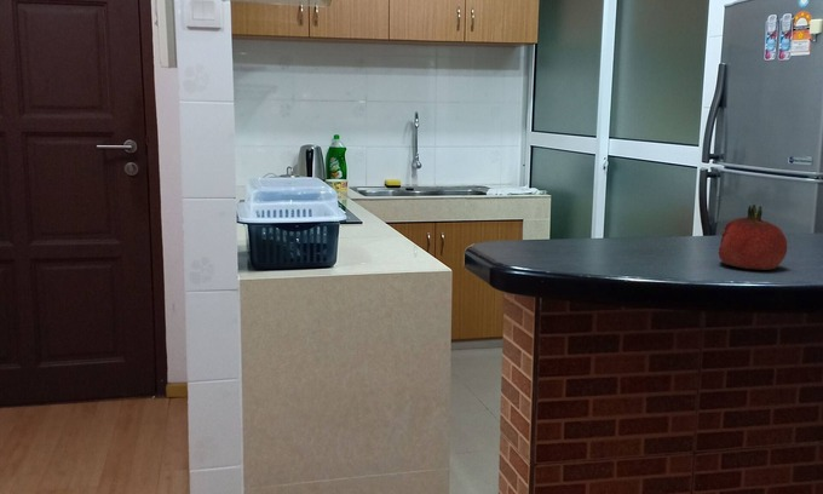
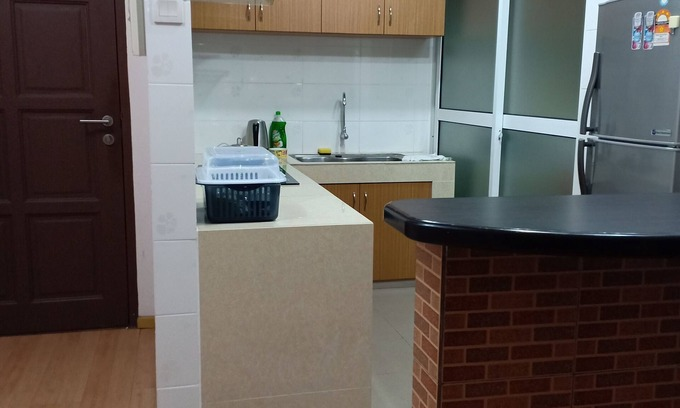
- fruit (750, 235)
